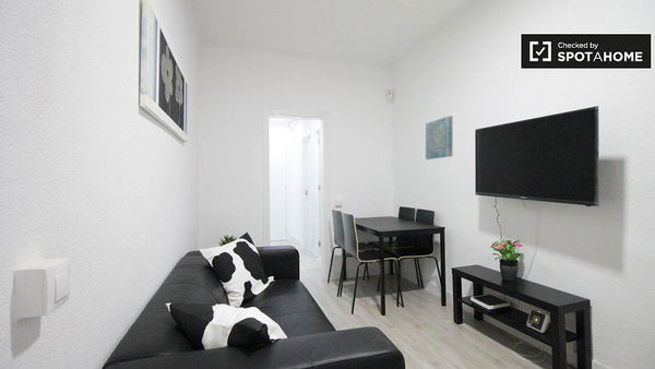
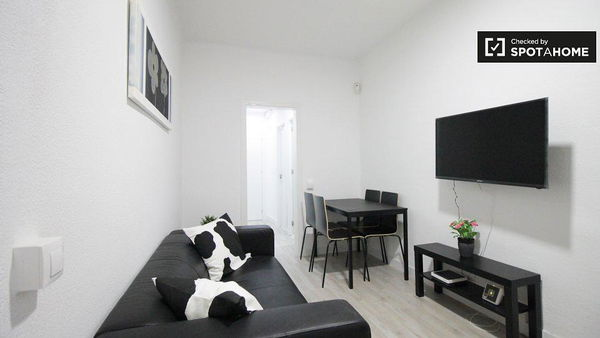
- wall art (438, 139)
